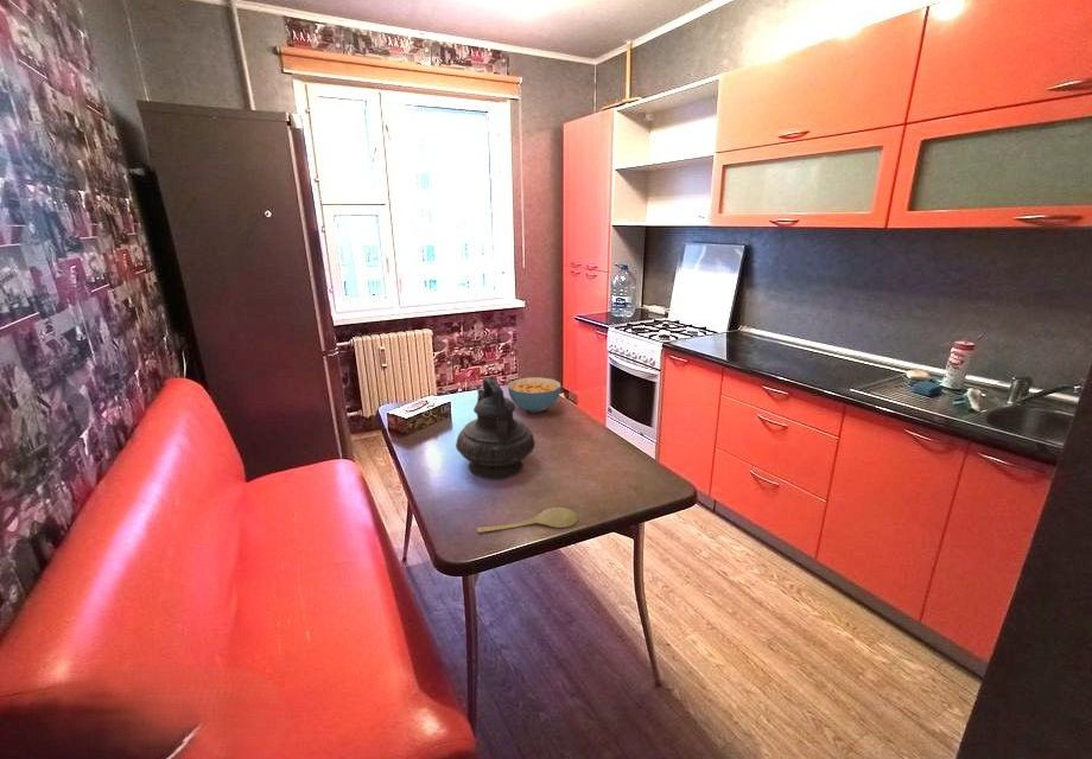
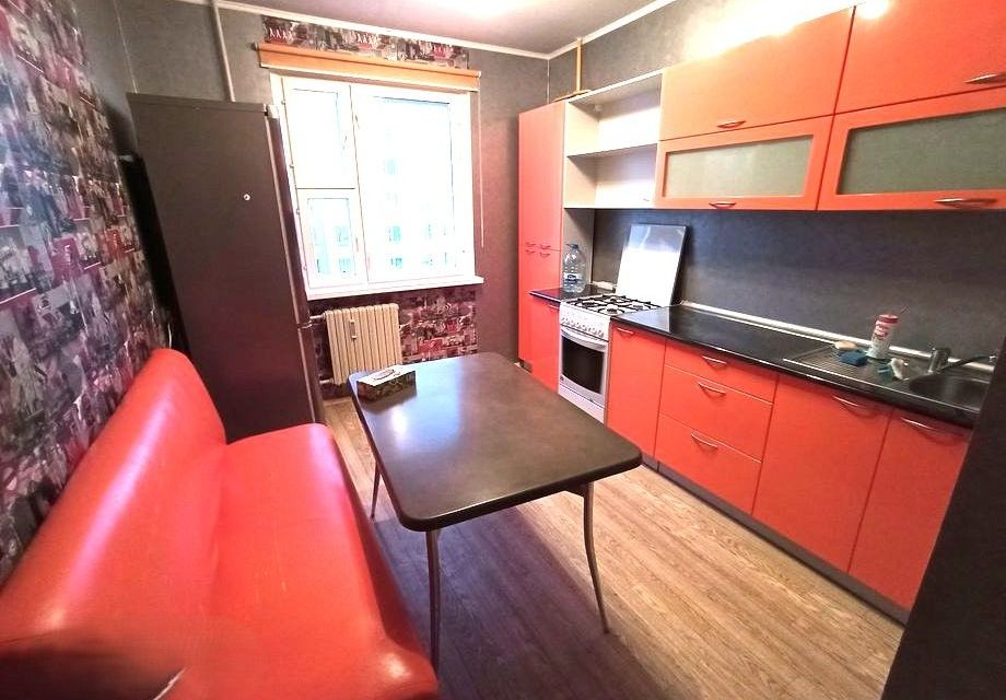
- spoon (528, 521)
- teapot (493, 419)
- cereal bowl (534, 397)
